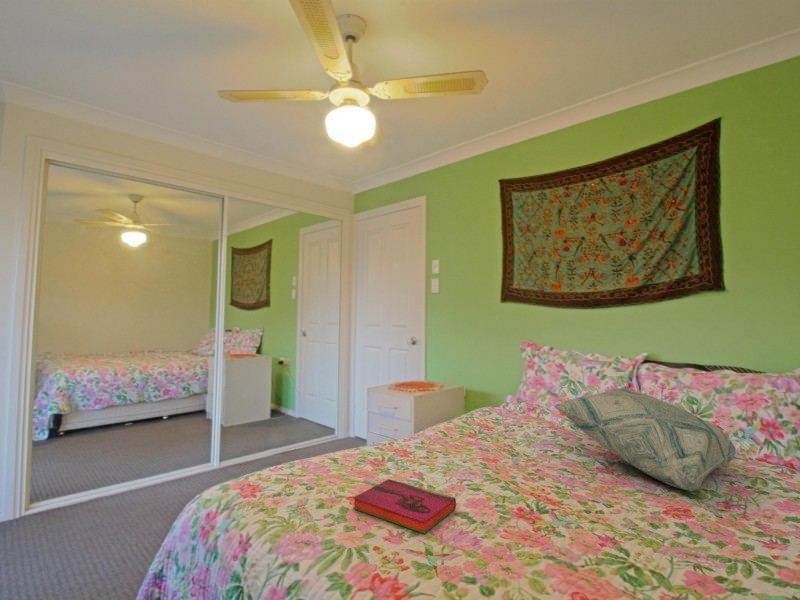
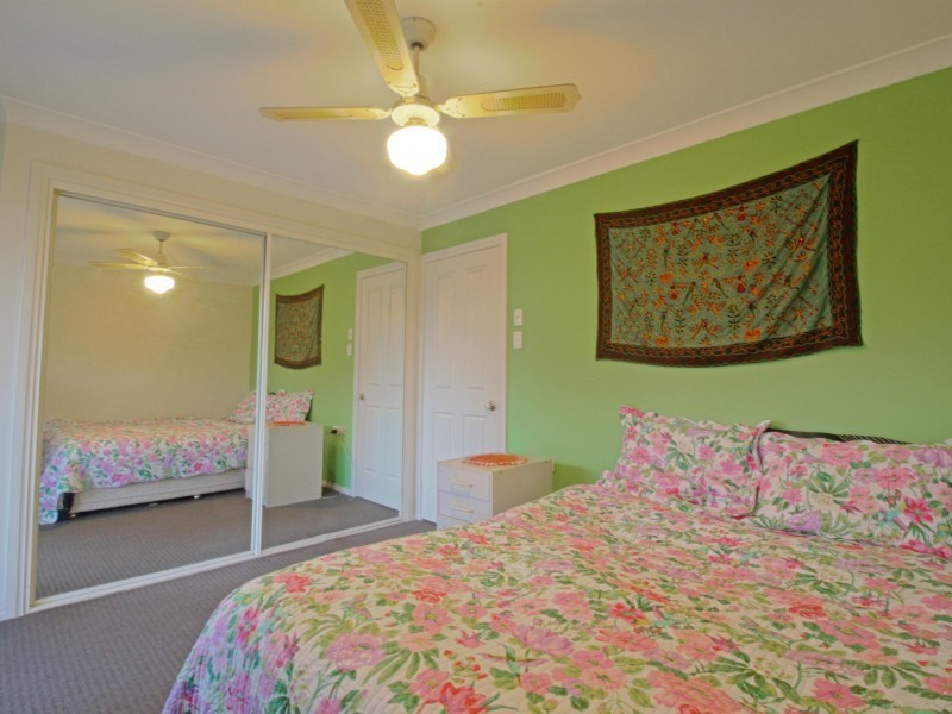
- decorative pillow (643, 431)
- hardback book (404, 503)
